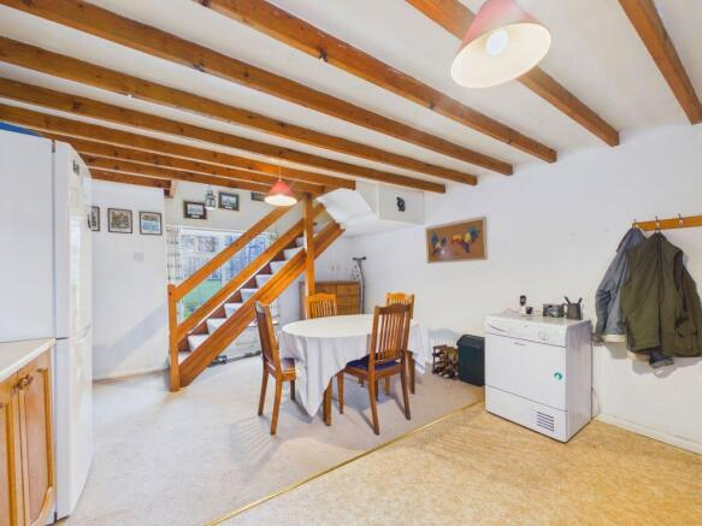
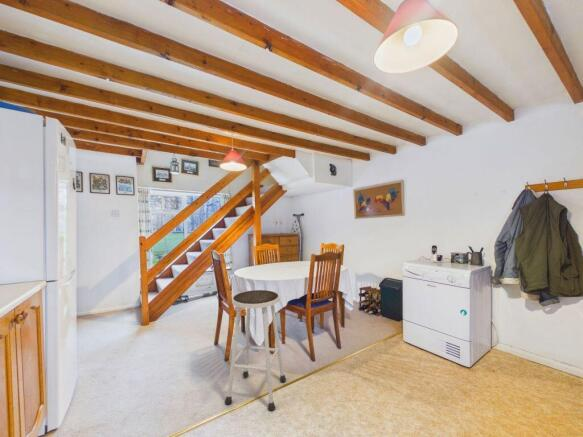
+ stool (254, 346)
